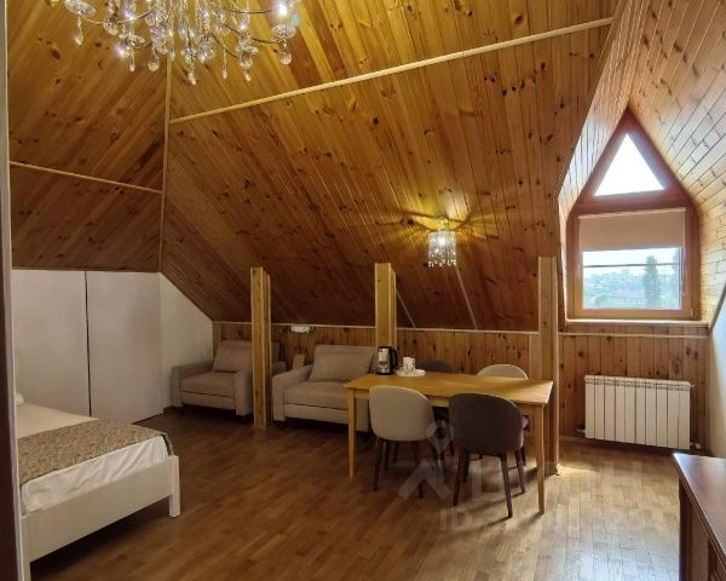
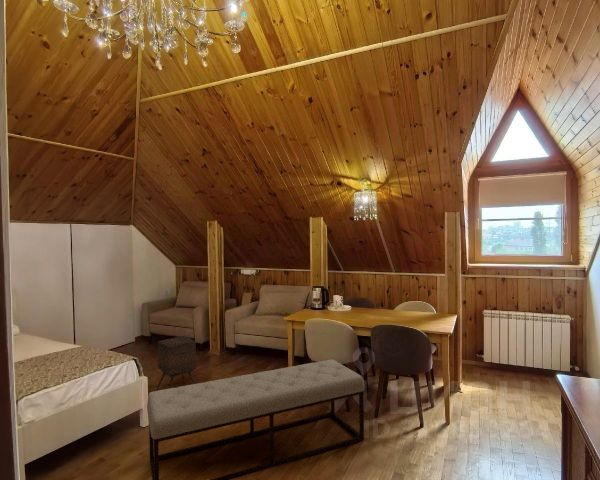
+ side table (177, 365)
+ bench (260, 416)
